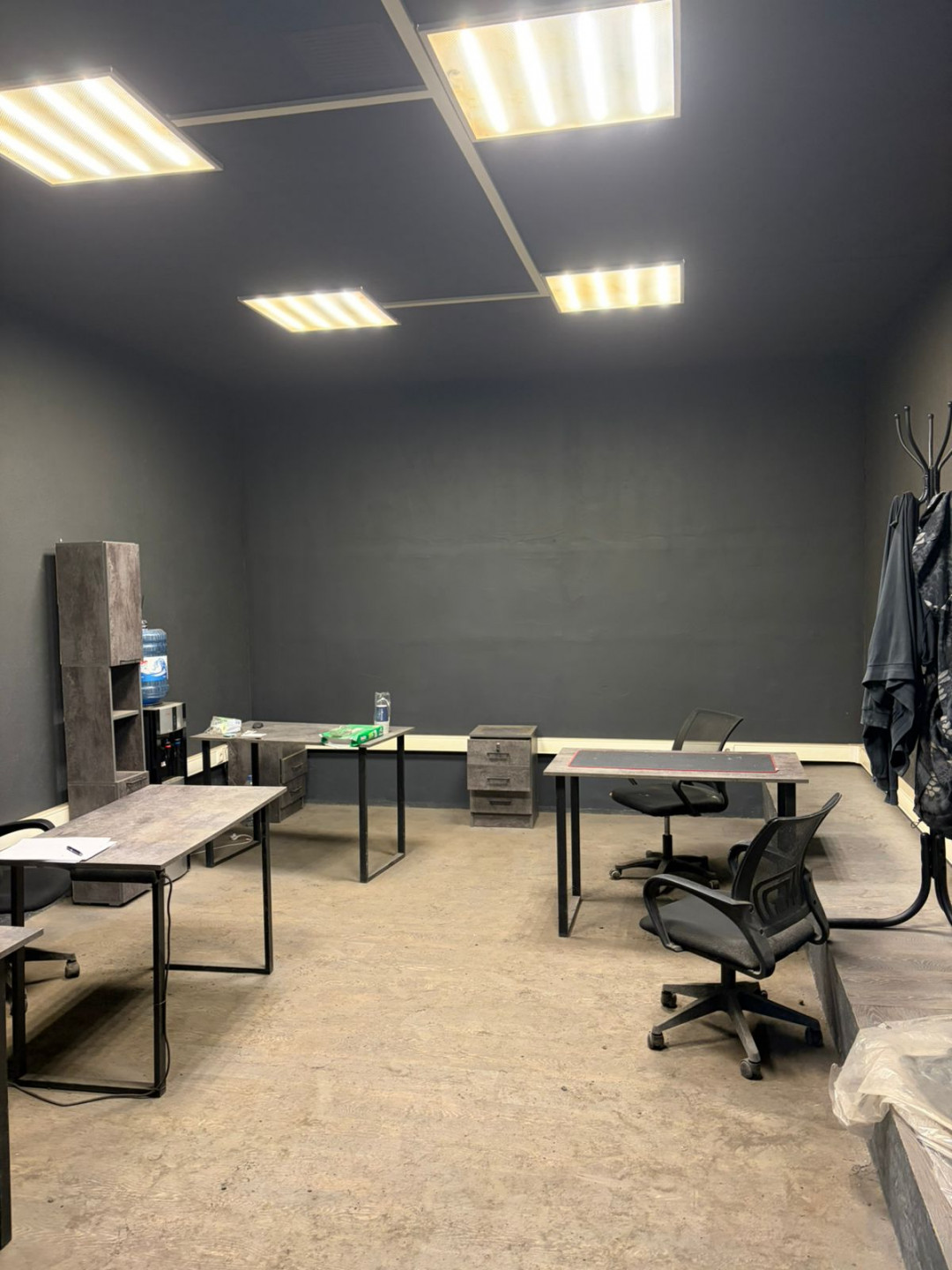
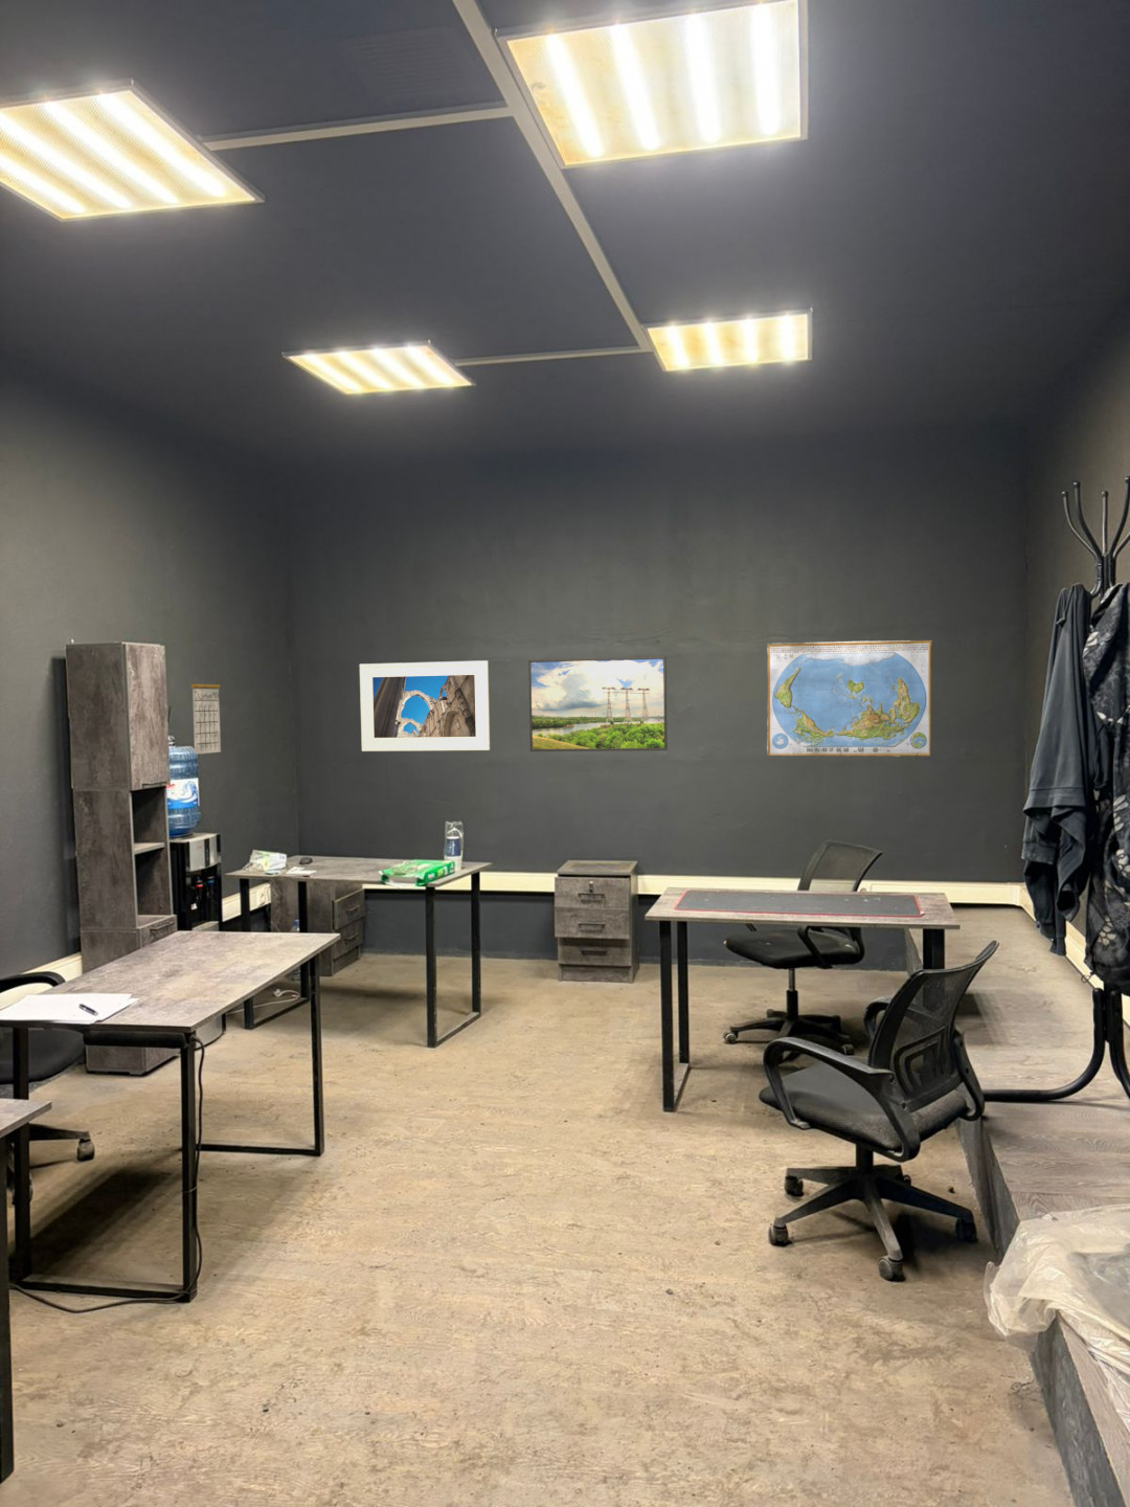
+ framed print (424, 706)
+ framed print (596, 705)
+ world map (848, 699)
+ calendar (207, 711)
